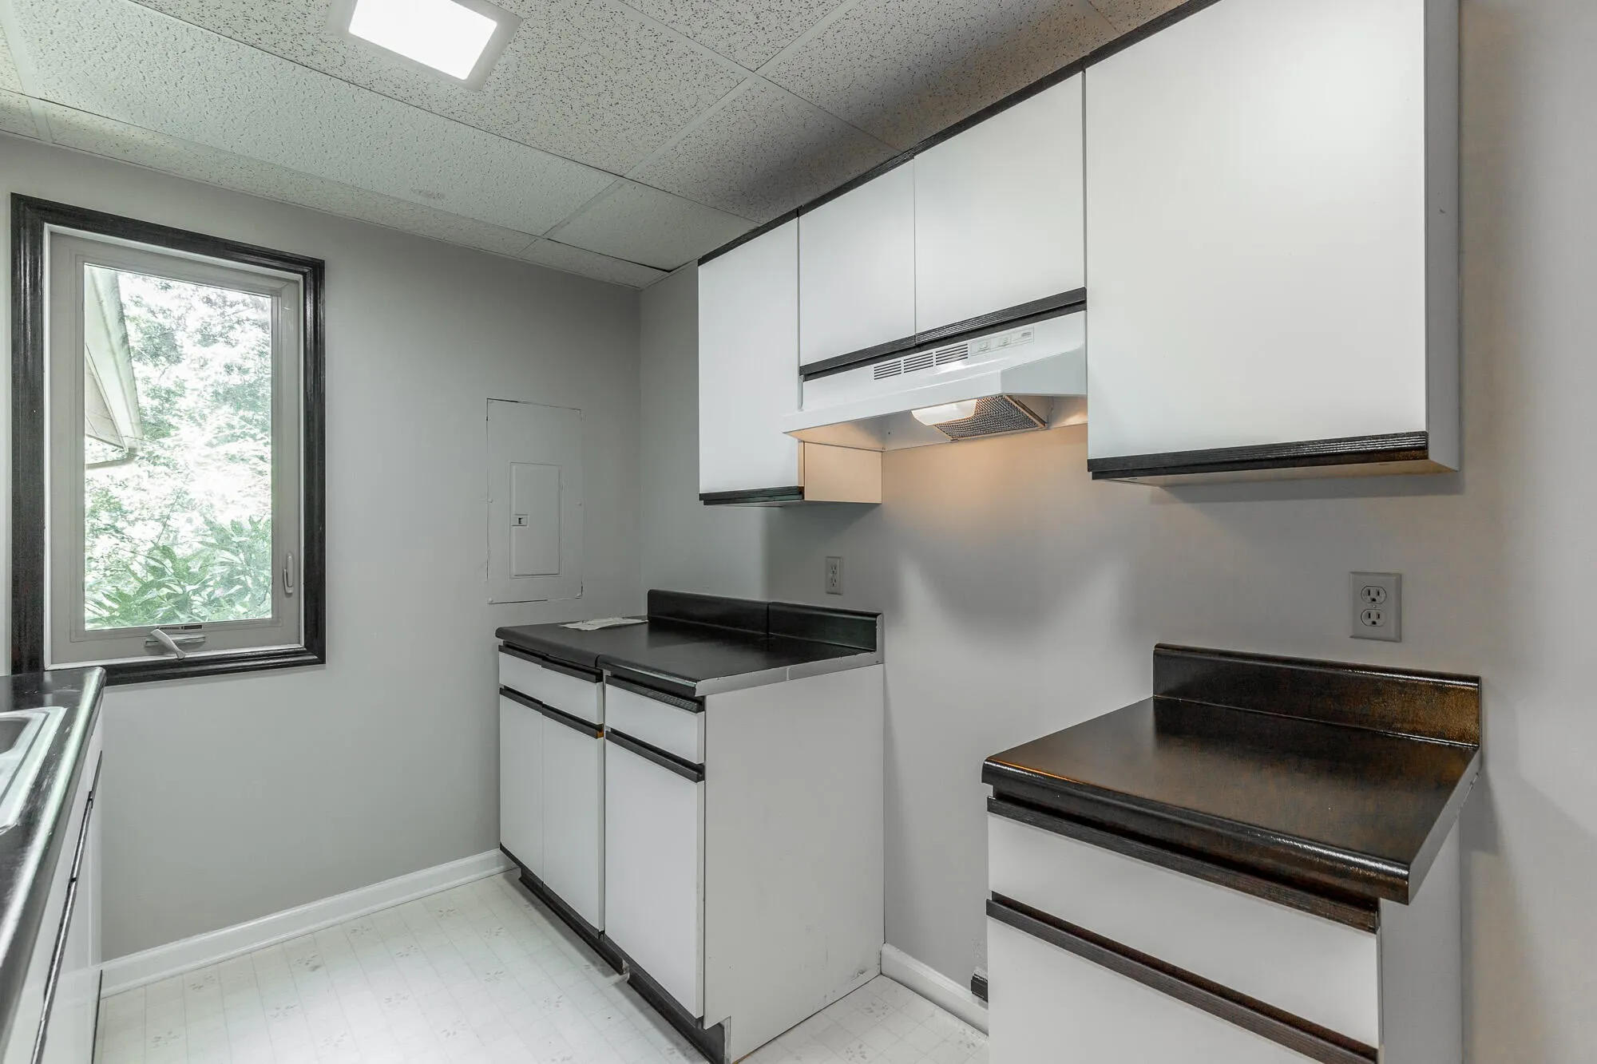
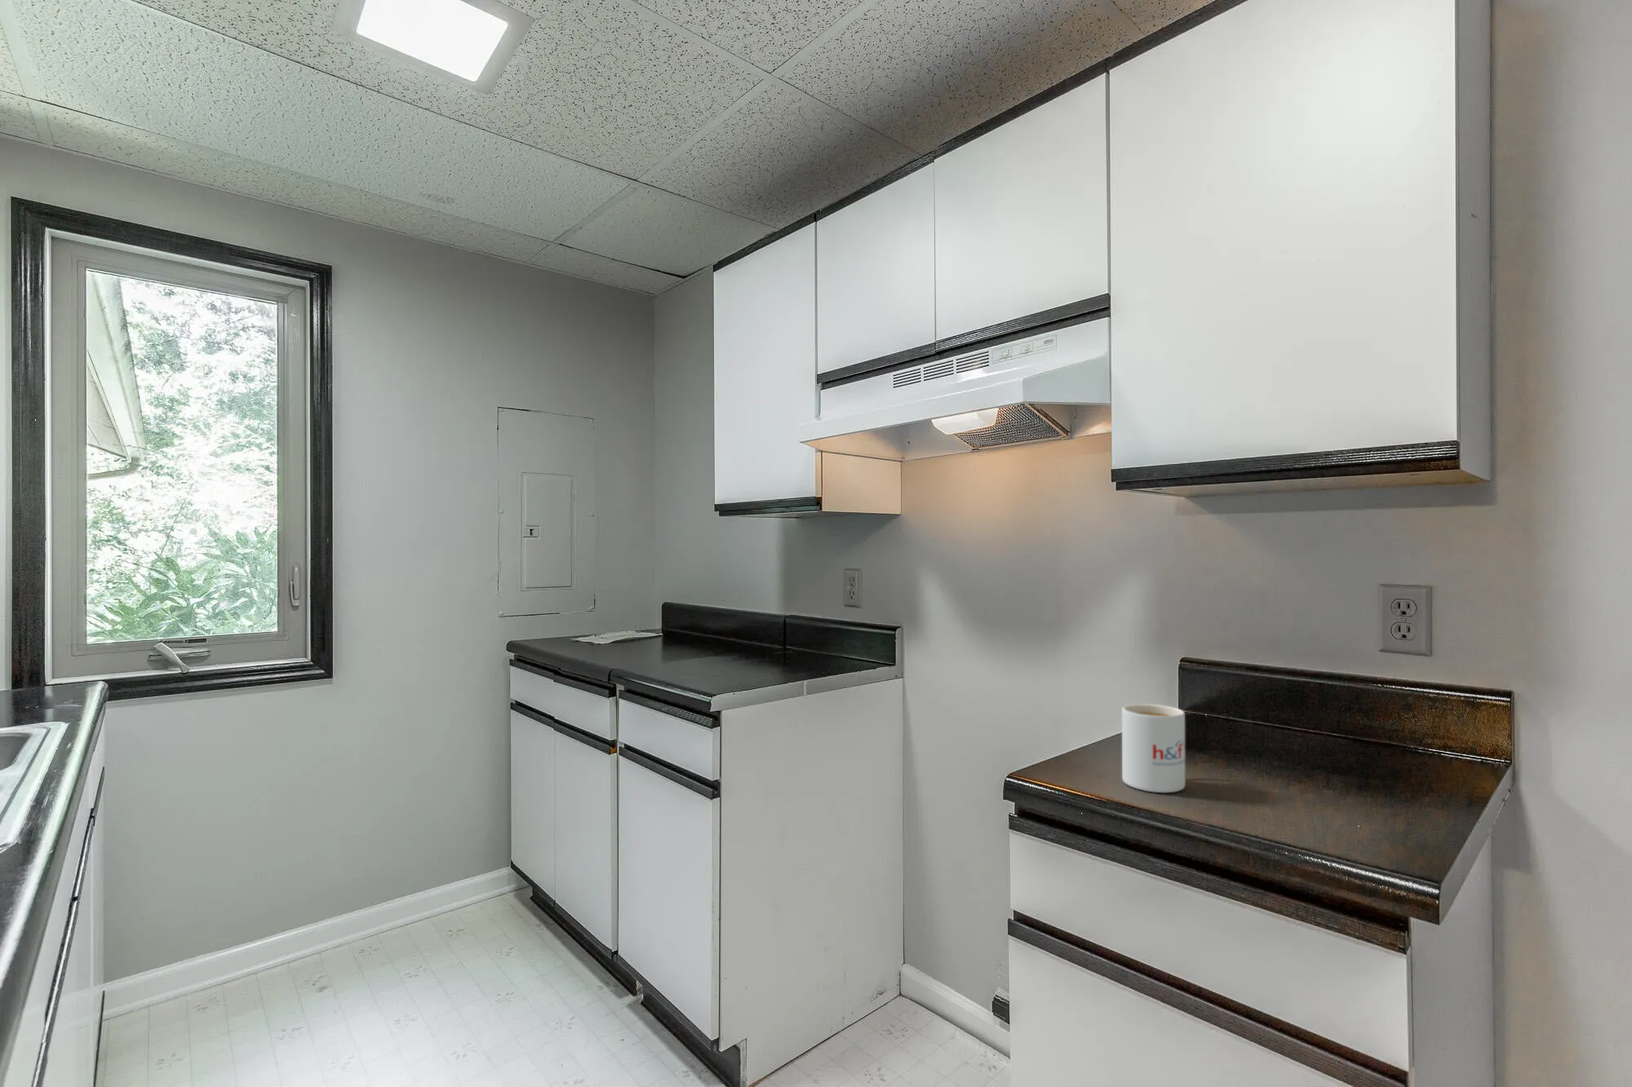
+ mug (1158, 745)
